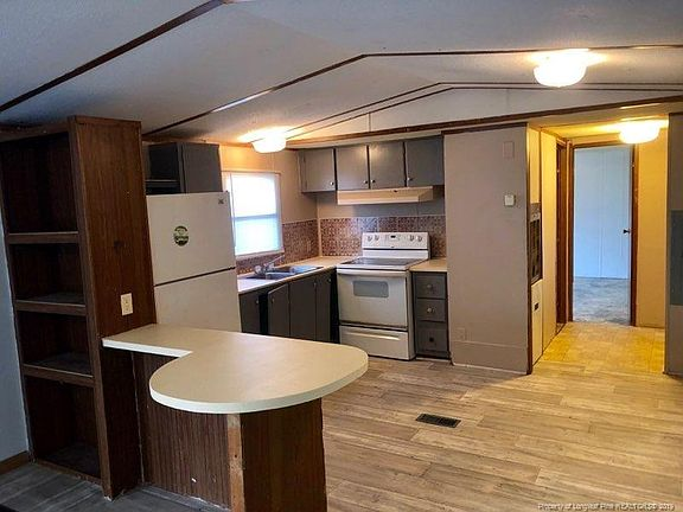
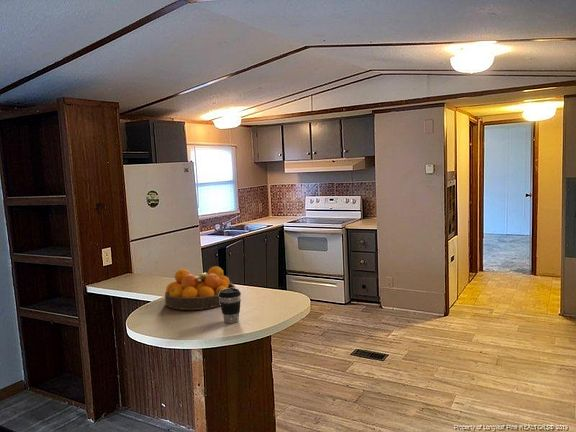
+ coffee cup (230, 305)
+ fruit bowl (200, 284)
